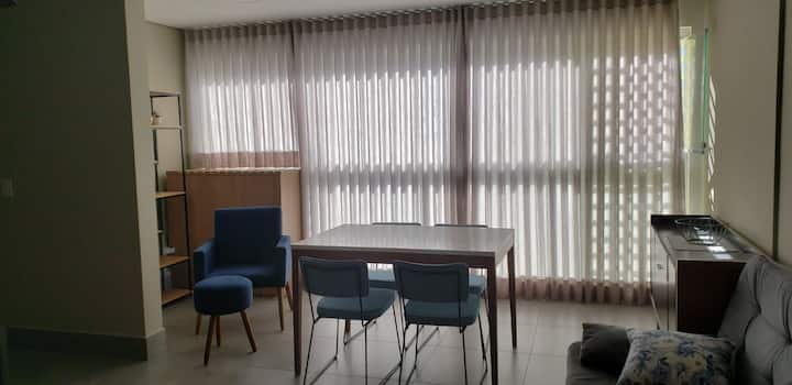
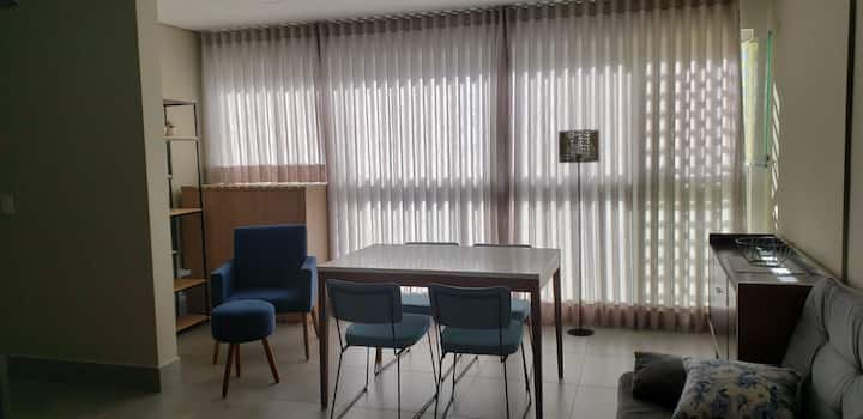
+ floor lamp (579, 232)
